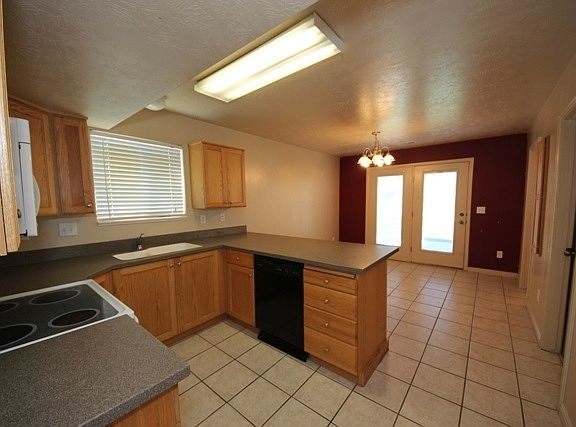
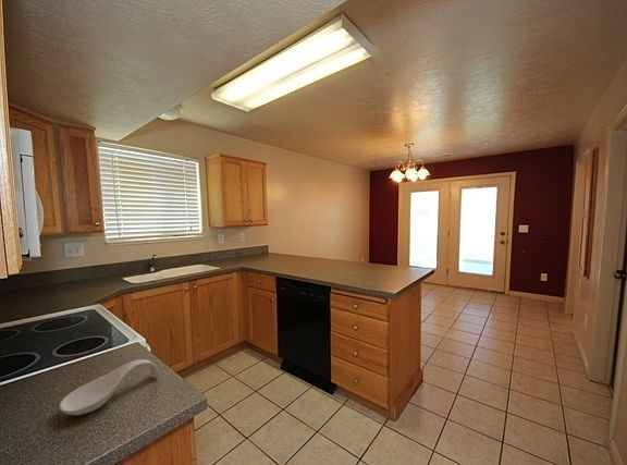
+ spoon rest (113, 382)
